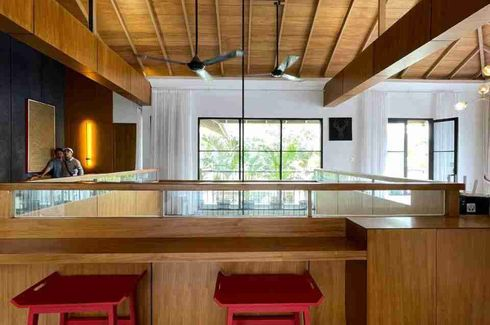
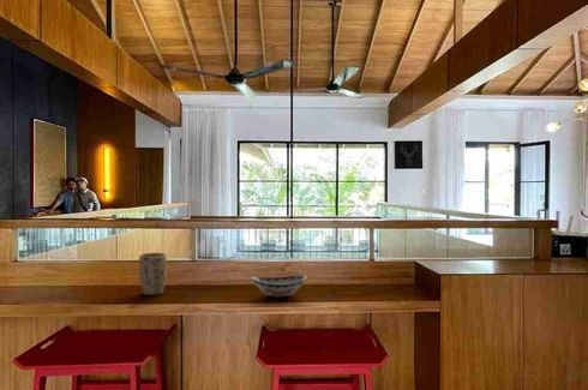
+ plant pot (152, 274)
+ decorative bowl (278, 286)
